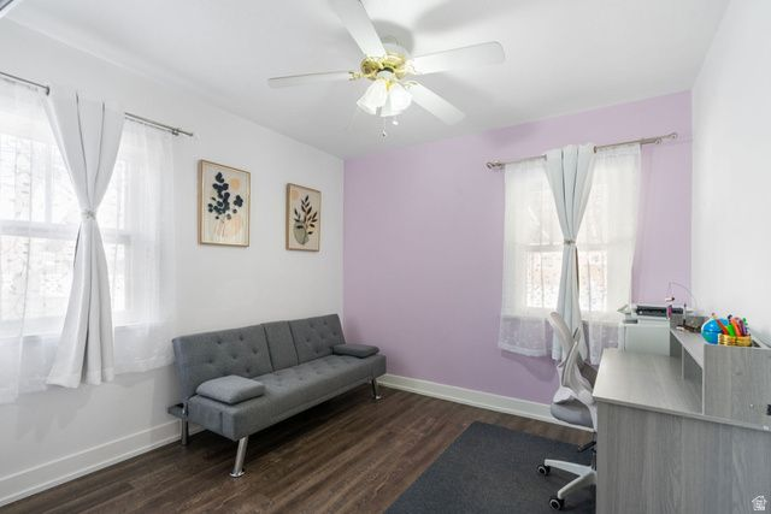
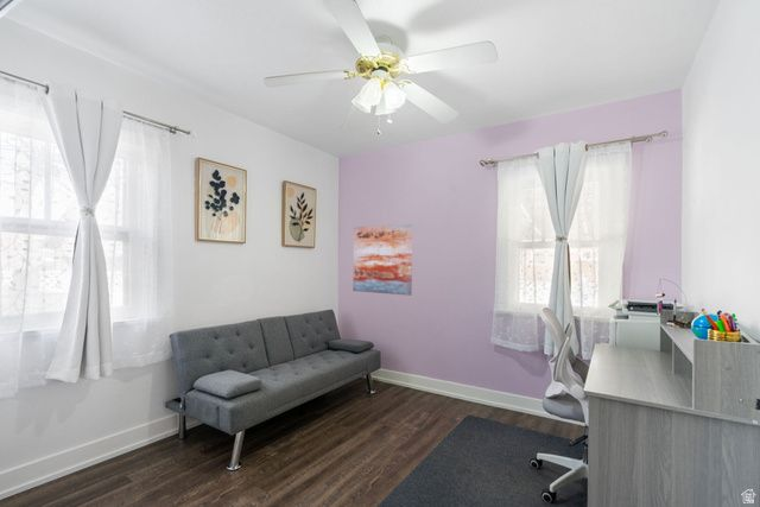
+ wall art (381, 259)
